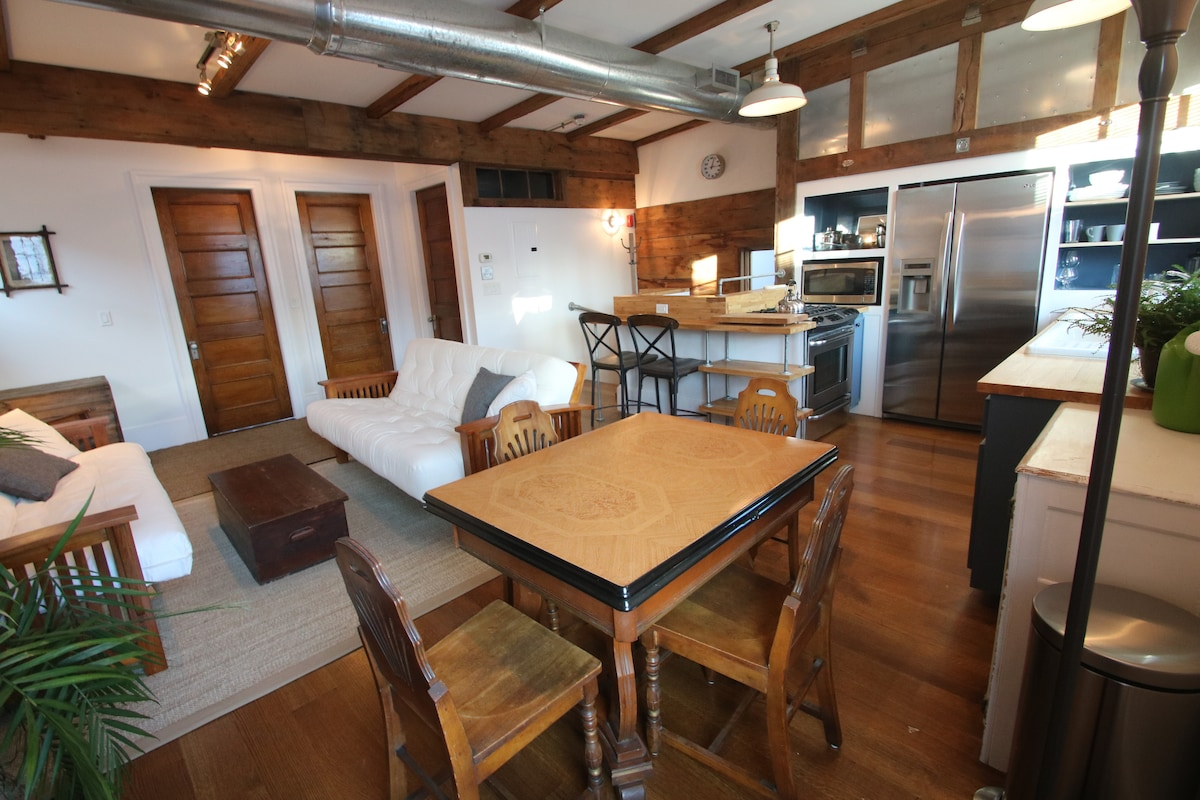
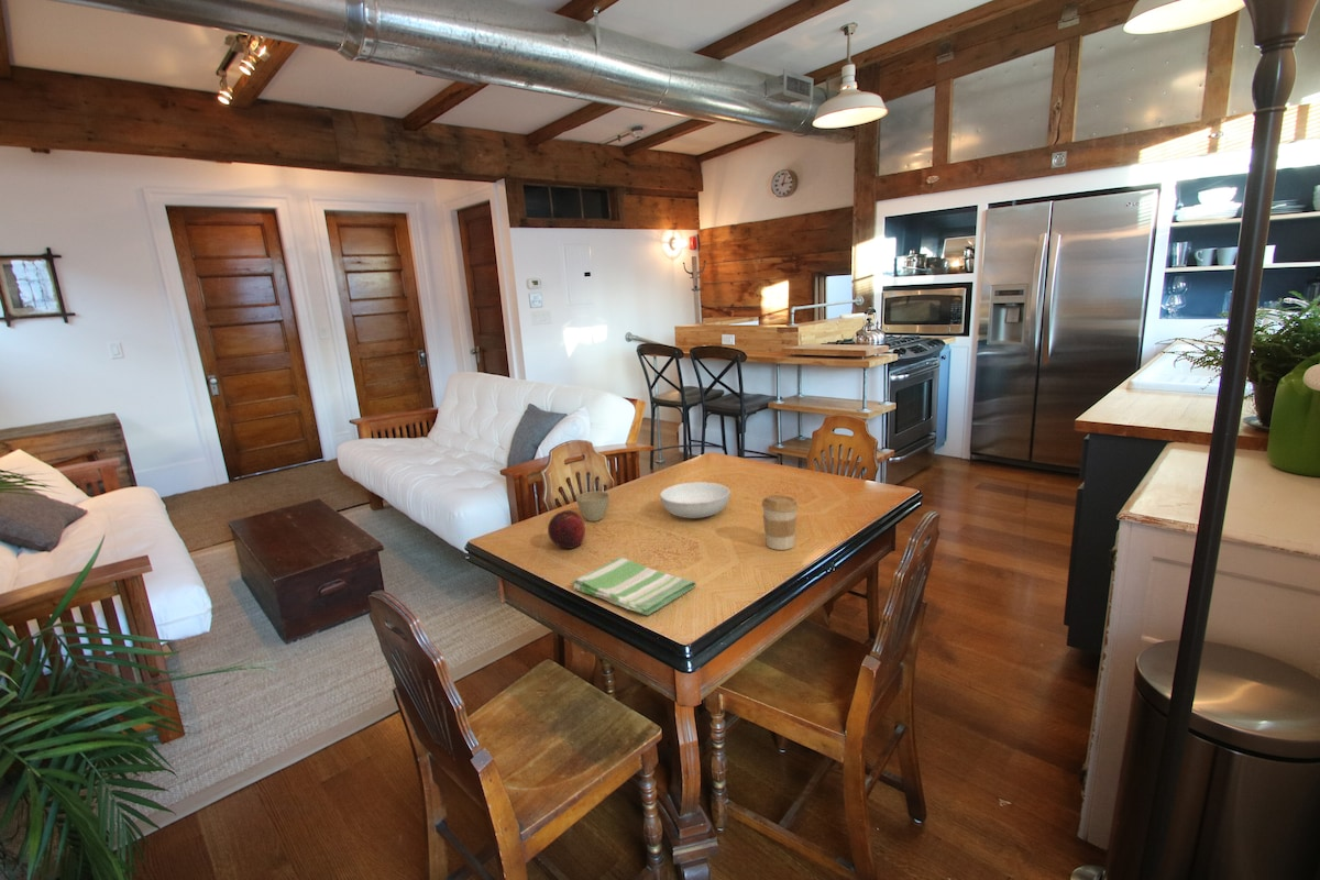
+ serving bowl (695, 502)
+ coffee cup (780, 520)
+ dish towel (632, 583)
+ fruit (566, 529)
+ flower pot (593, 507)
